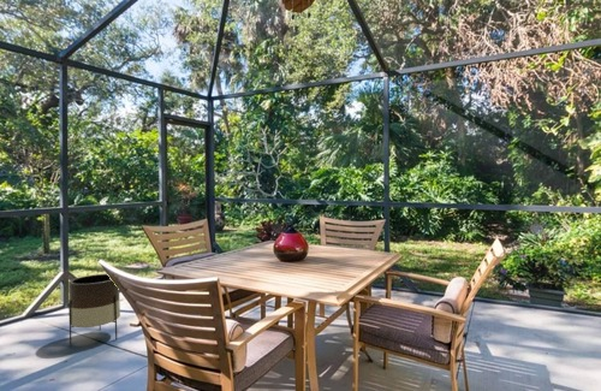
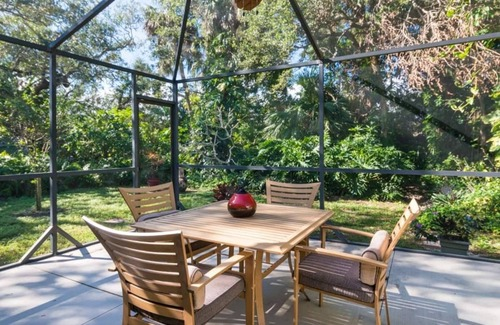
- planter (94, 308)
